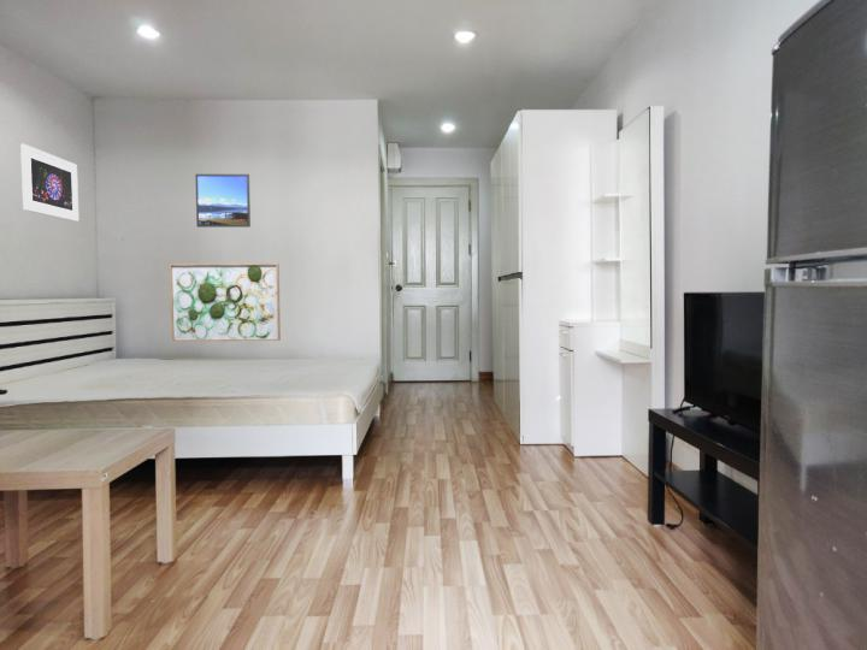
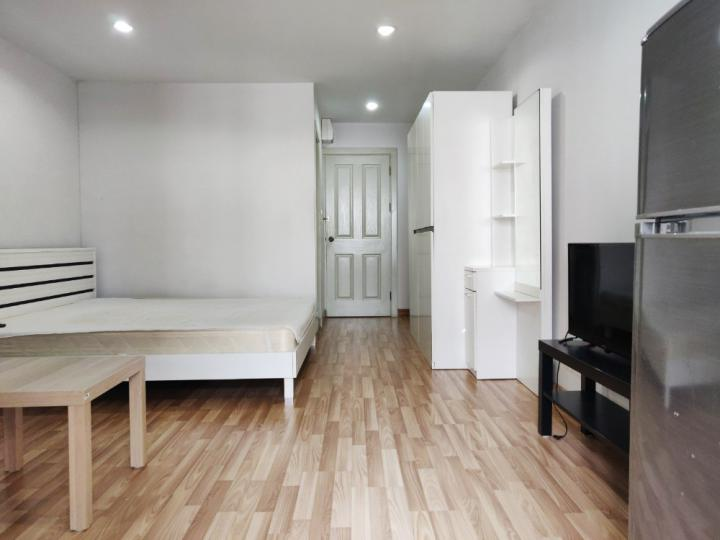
- wall art (224, 302)
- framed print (223, 200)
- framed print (52, 185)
